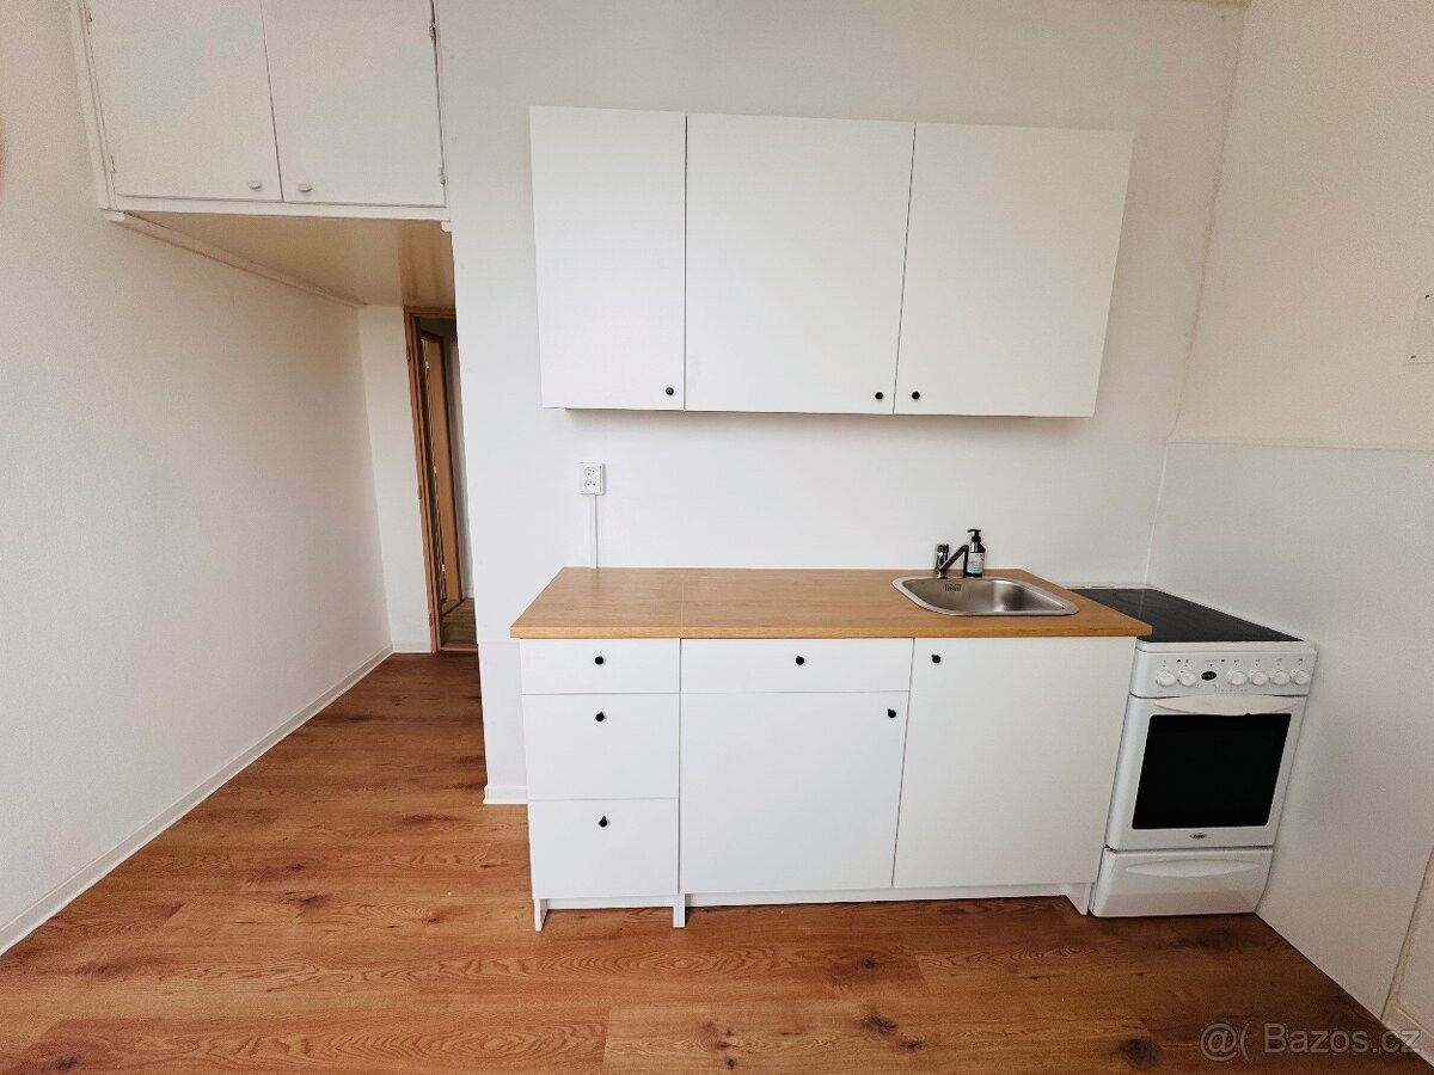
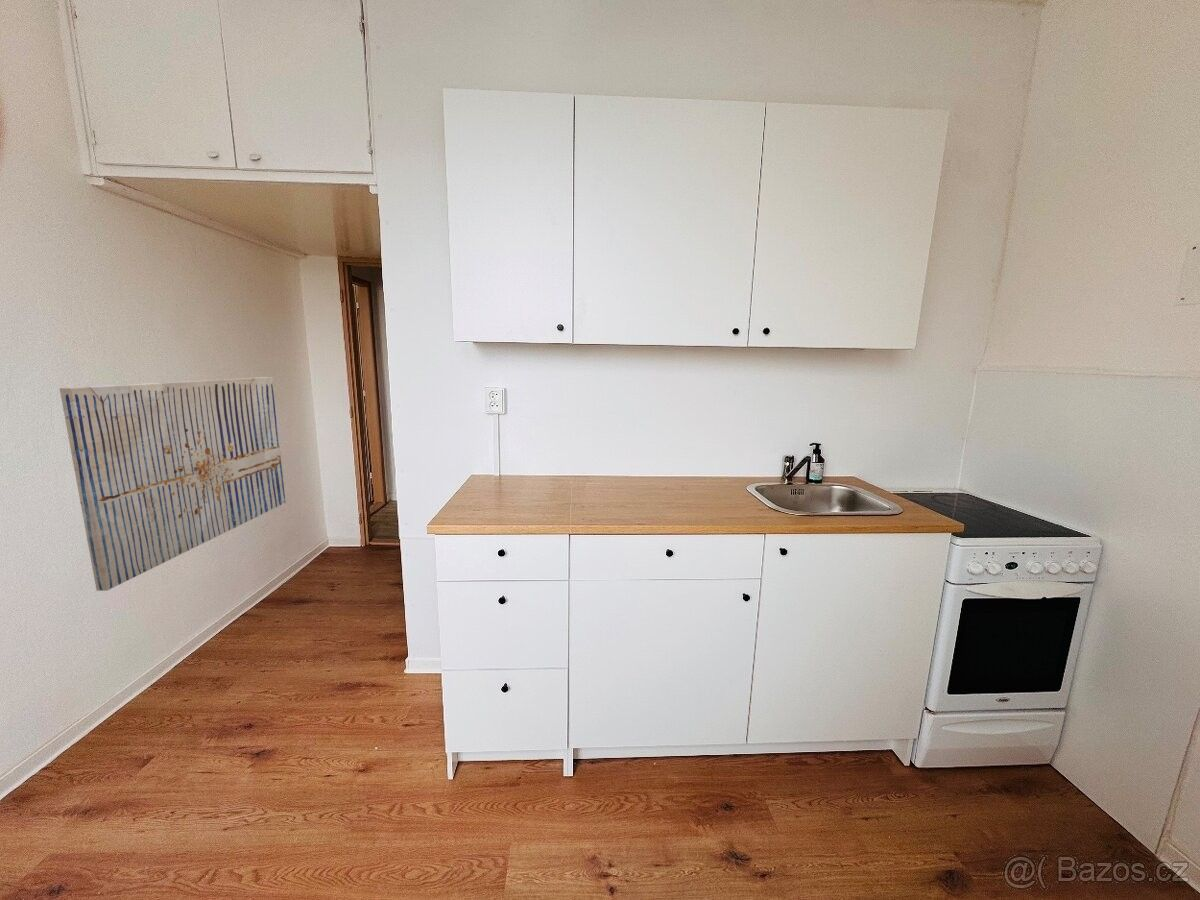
+ wall art (203, 461)
